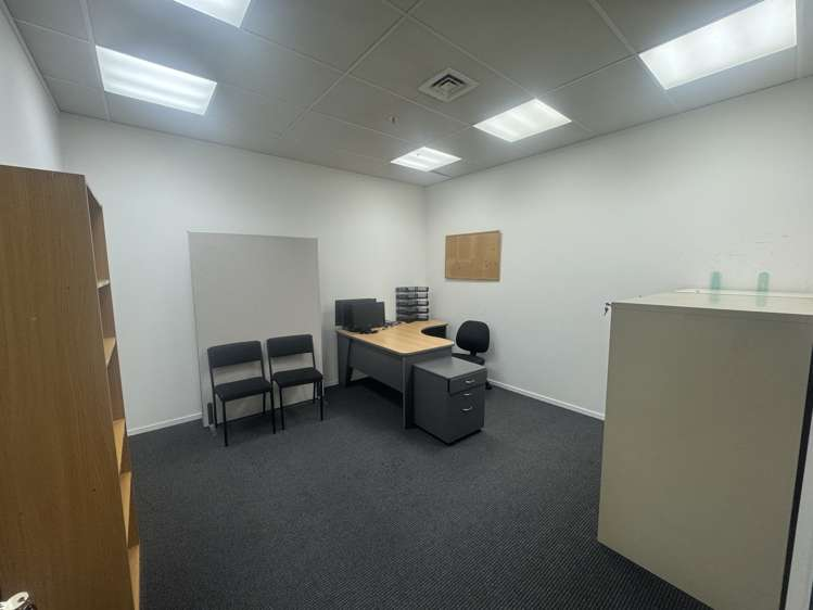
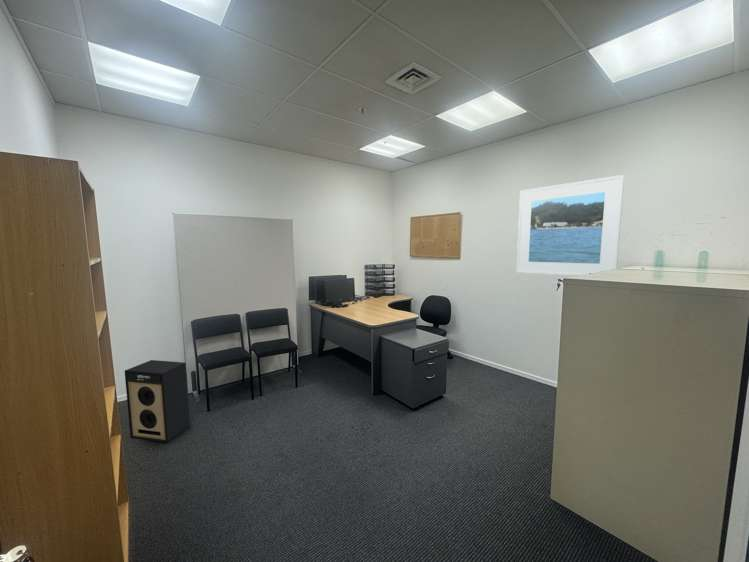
+ speaker (158, 399)
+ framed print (563, 230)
